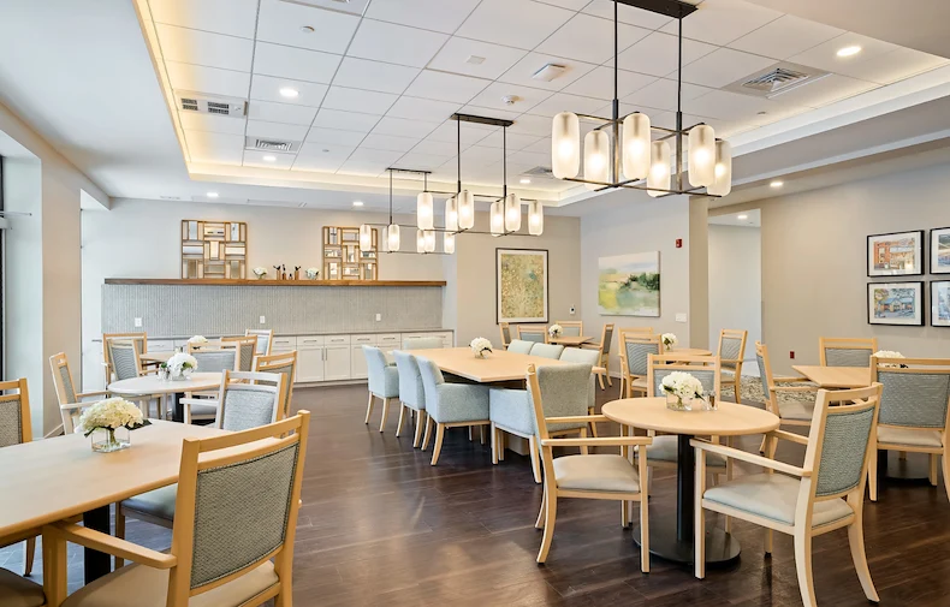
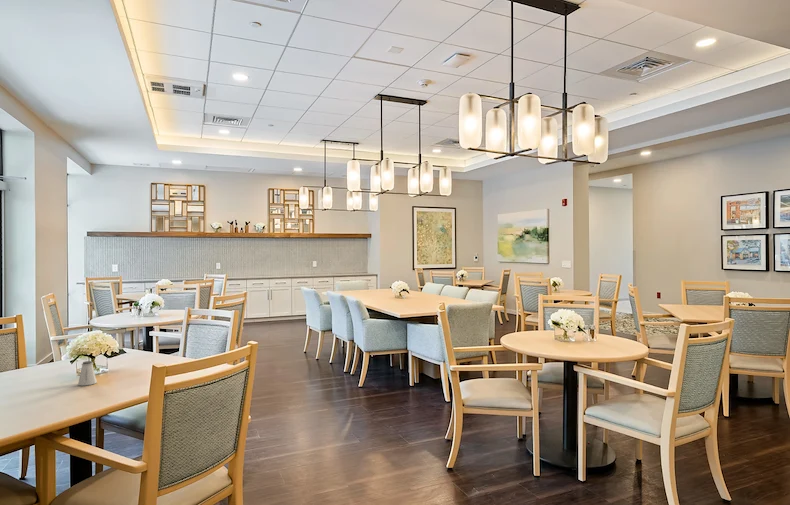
+ saltshaker (87, 372)
